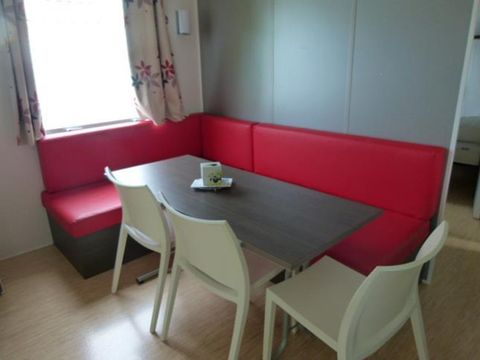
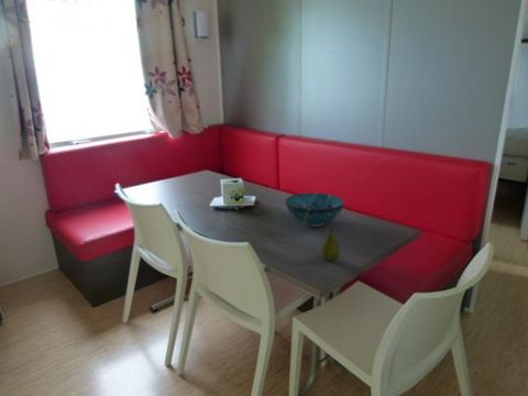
+ fruit (331, 243)
+ decorative bowl (314, 211)
